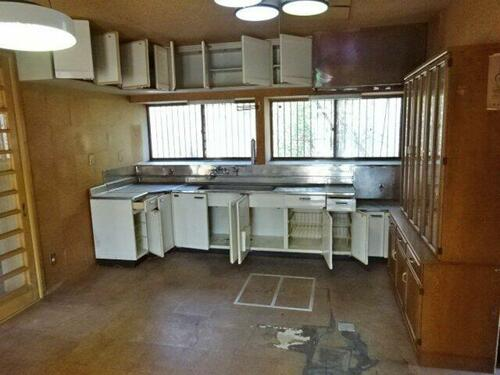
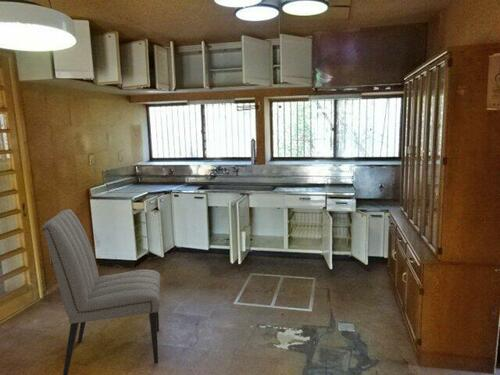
+ chair (111, 283)
